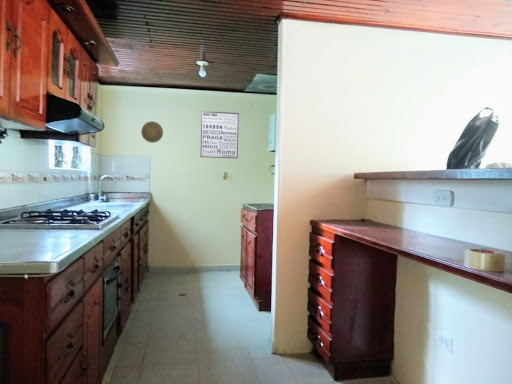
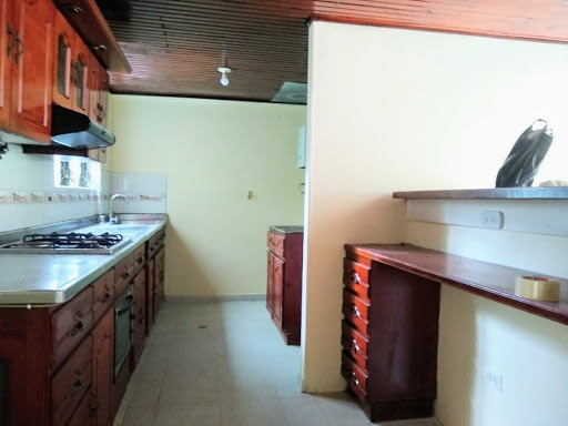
- decorative plate (152, 131)
- wall art (219, 135)
